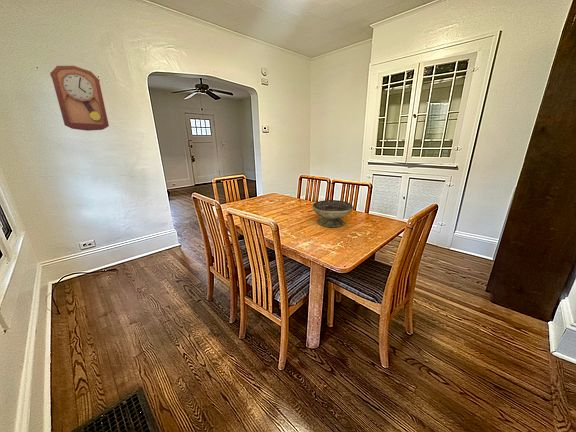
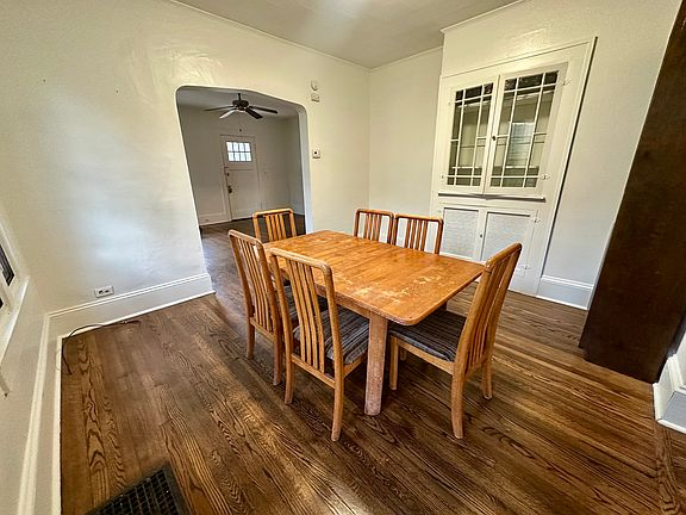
- pendulum clock (81, 100)
- decorative bowl (332, 213)
